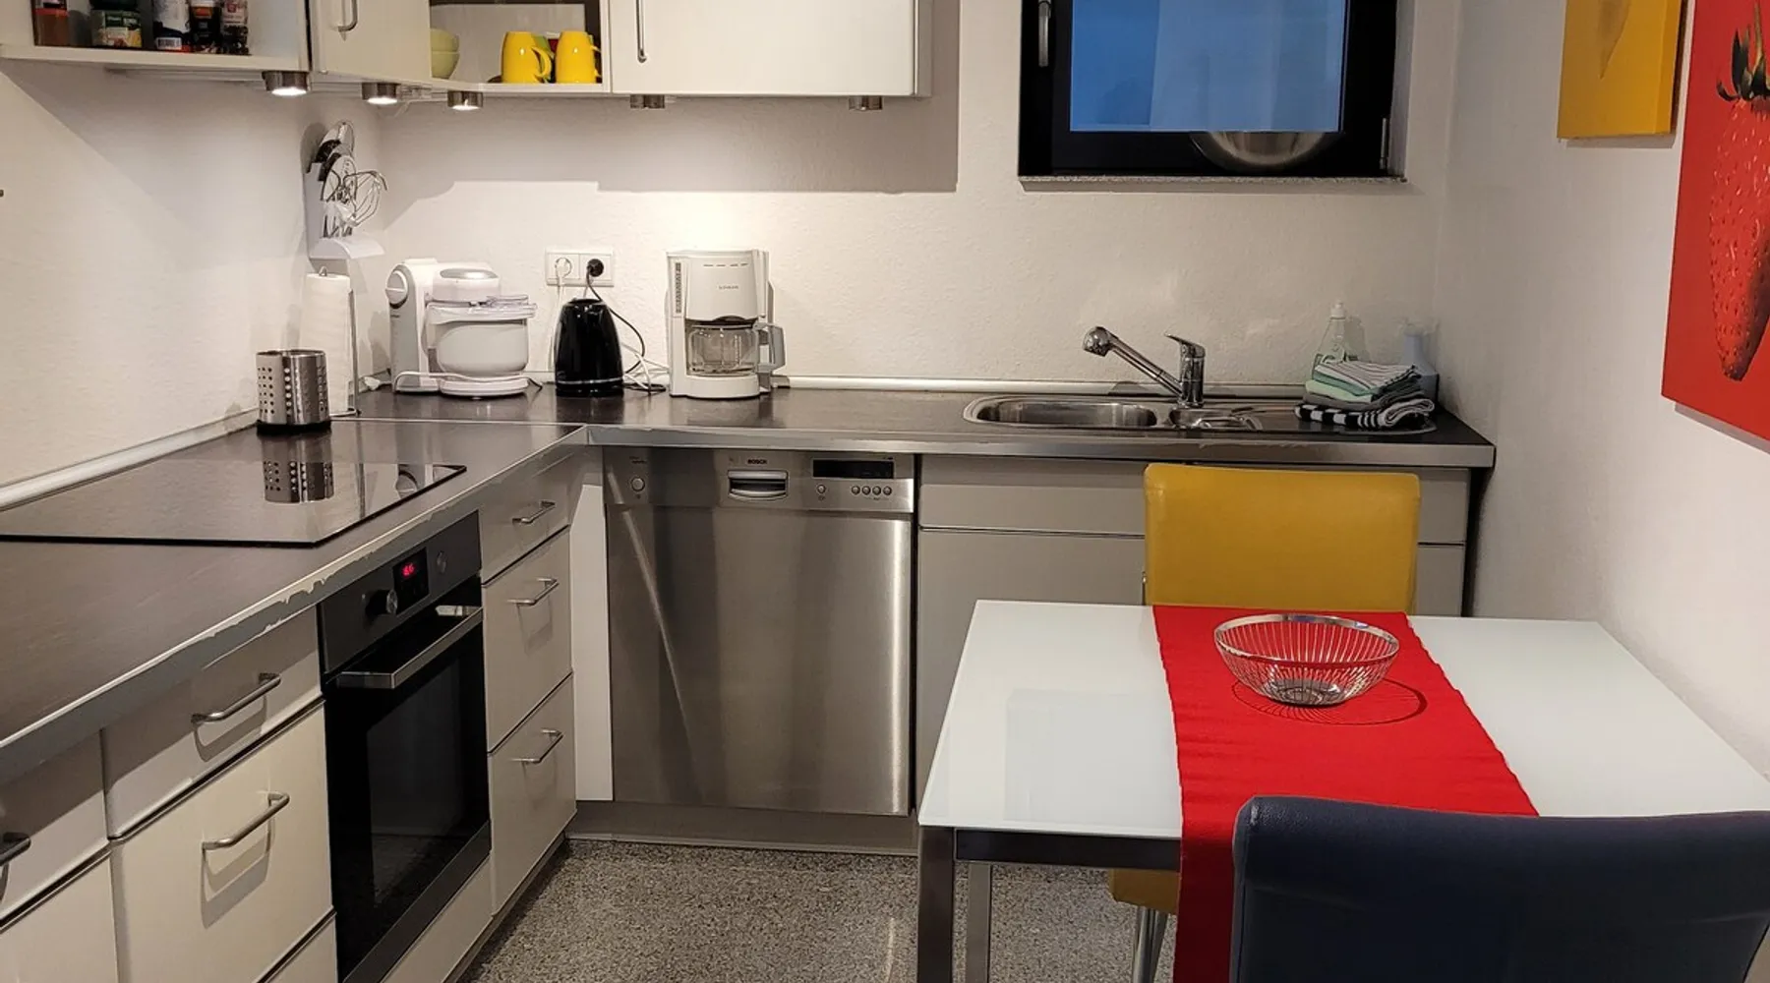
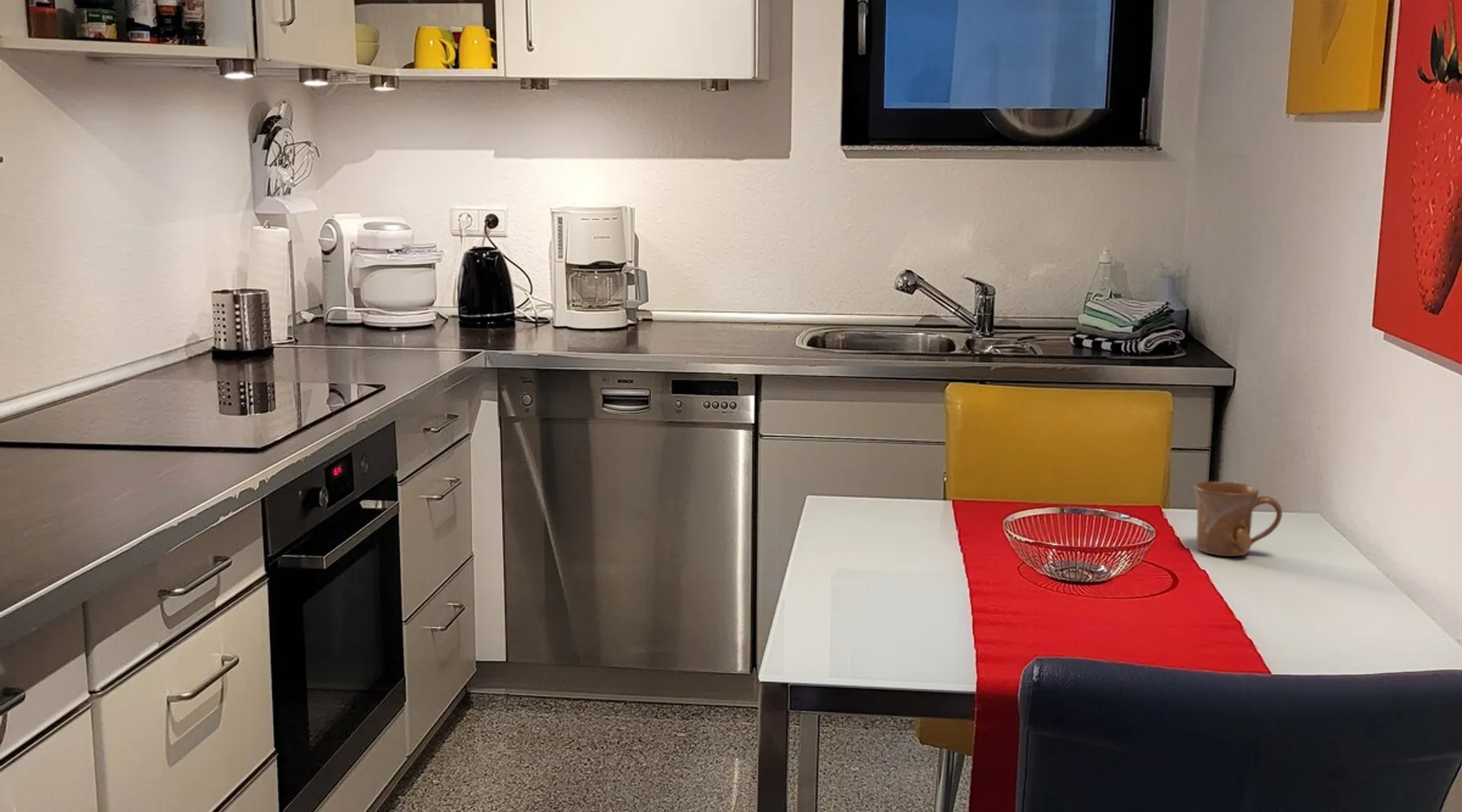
+ mug (1236, 520)
